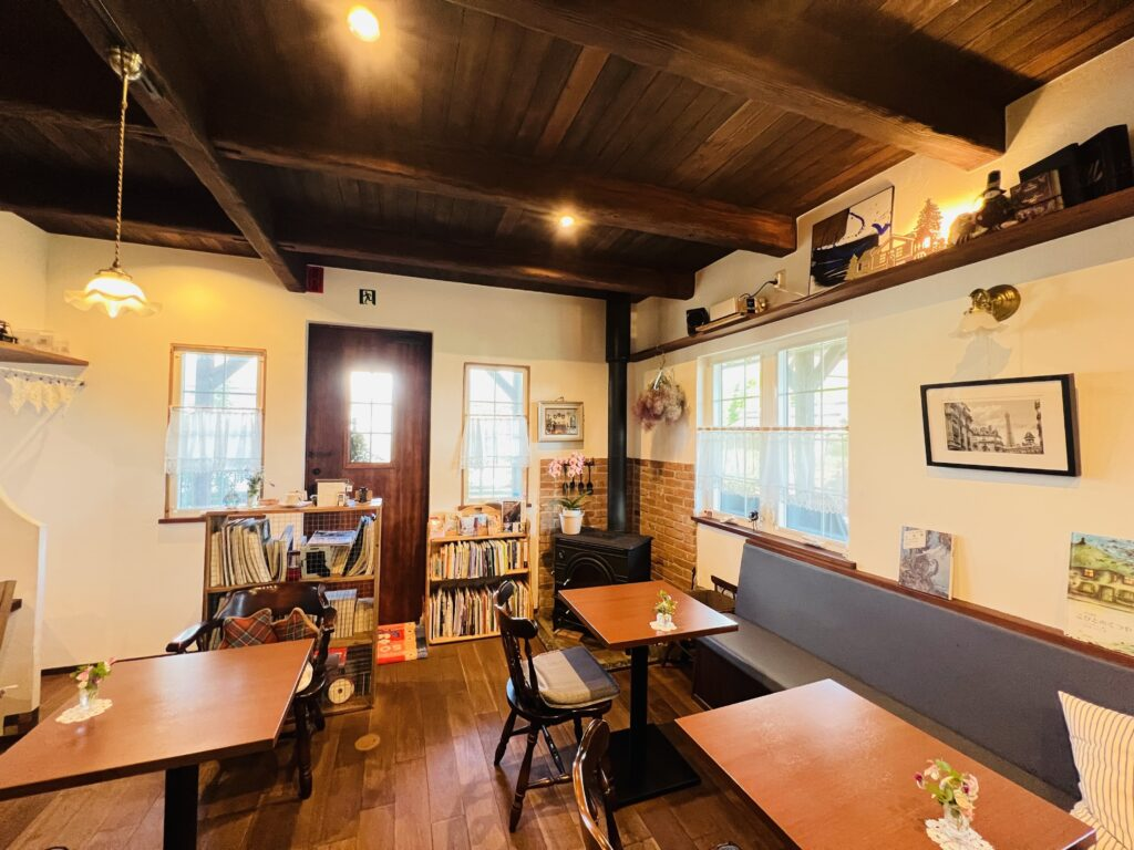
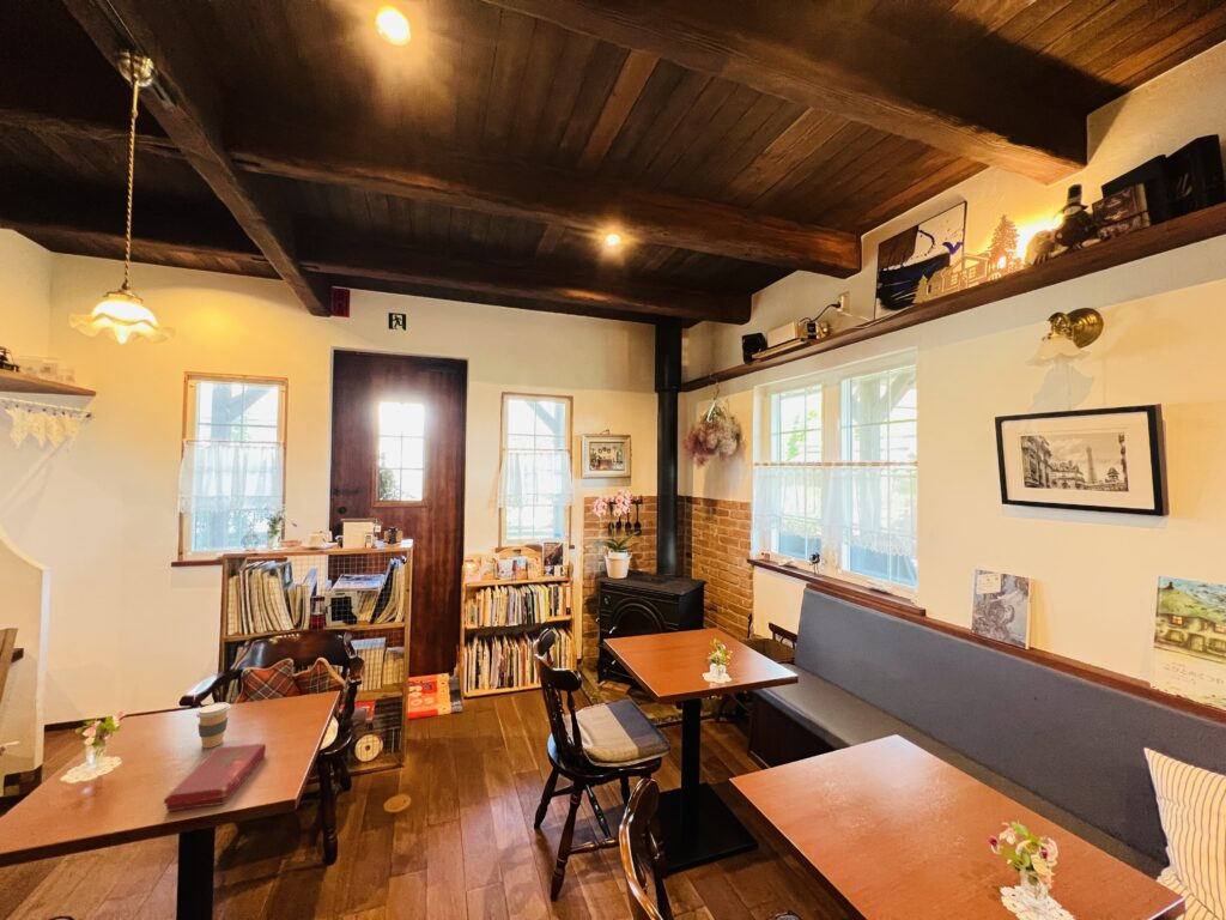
+ coffee cup (213, 725)
+ book (219, 774)
